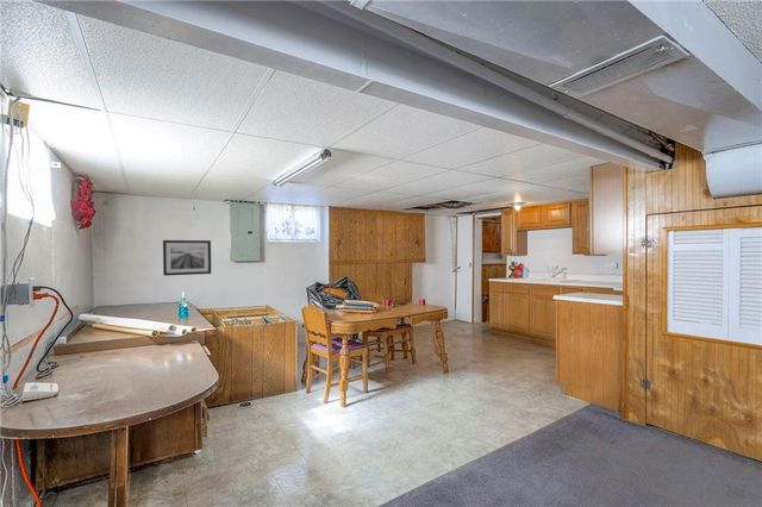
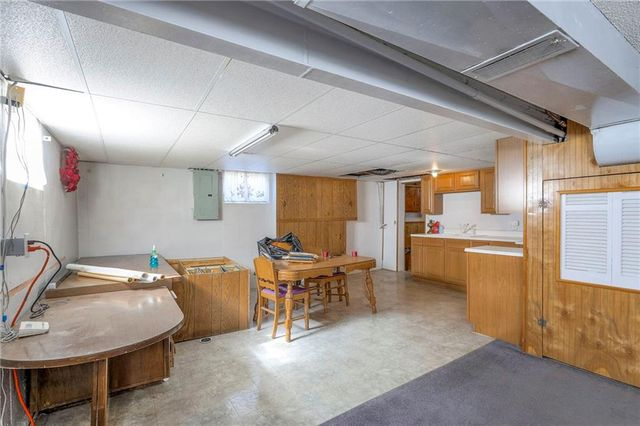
- wall art (187, 257)
